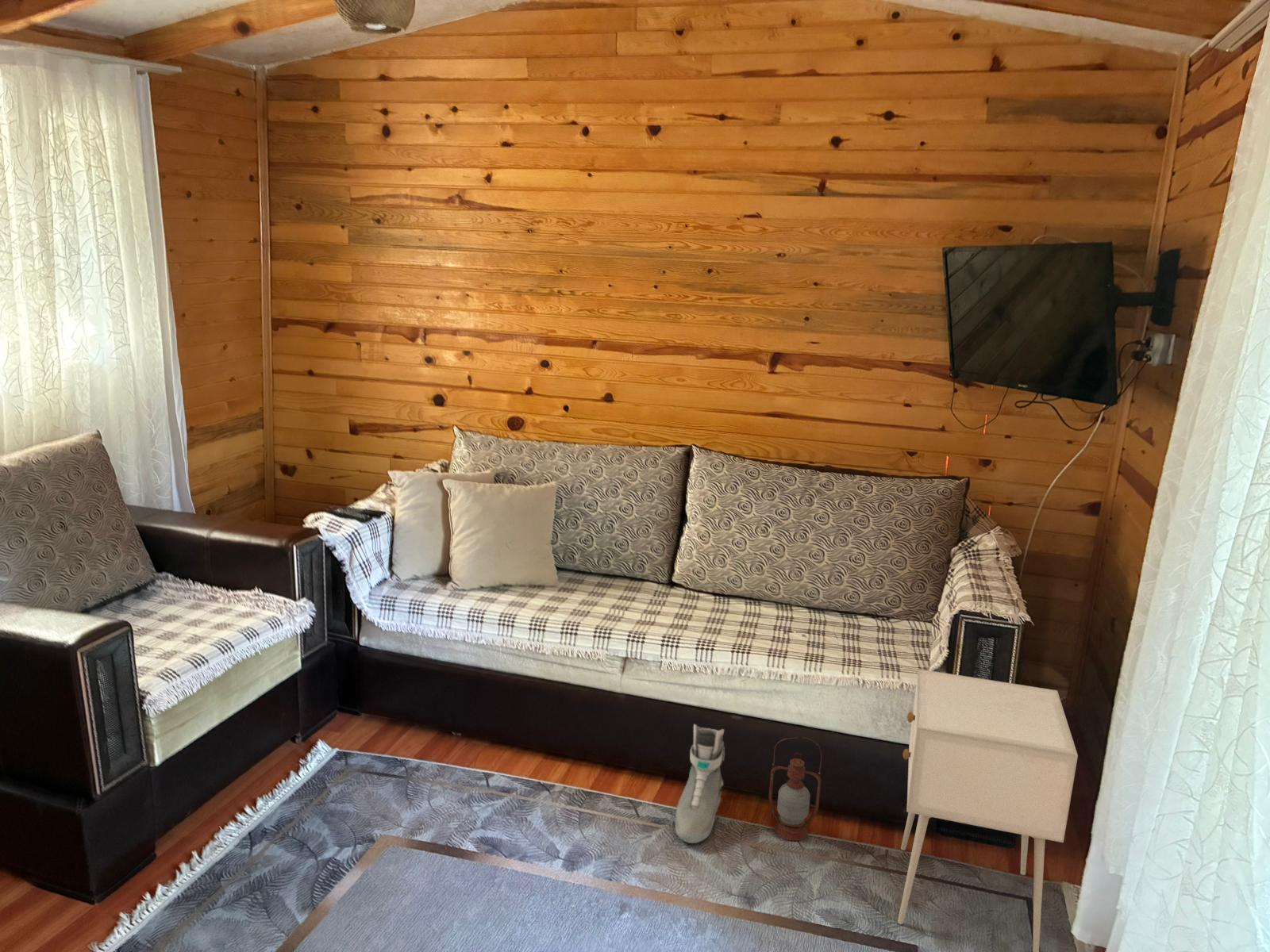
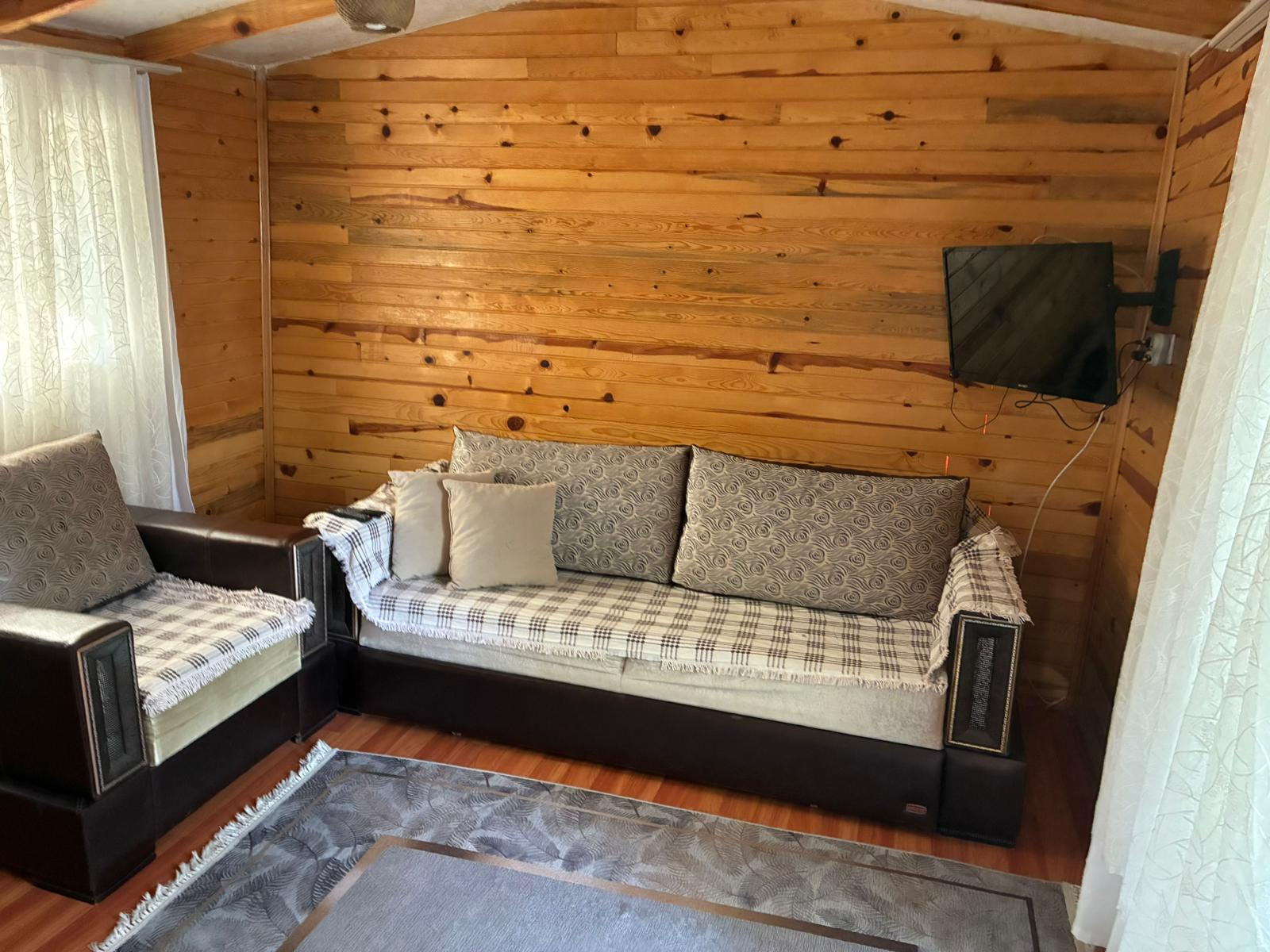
- nightstand (973, 804)
- lantern (795, 785)
- sneaker (699, 777)
